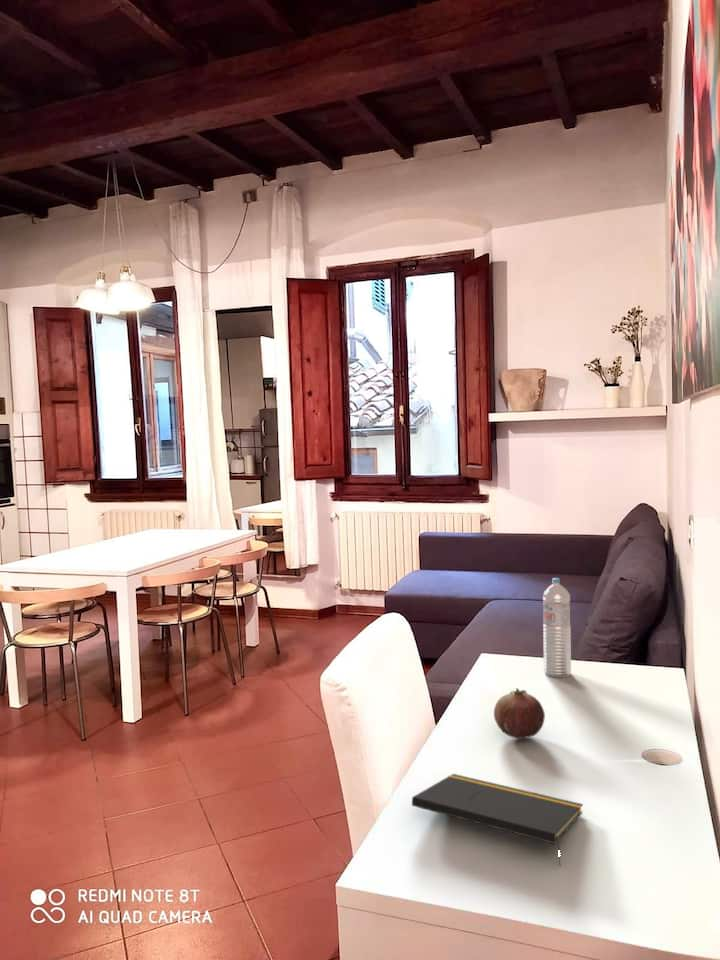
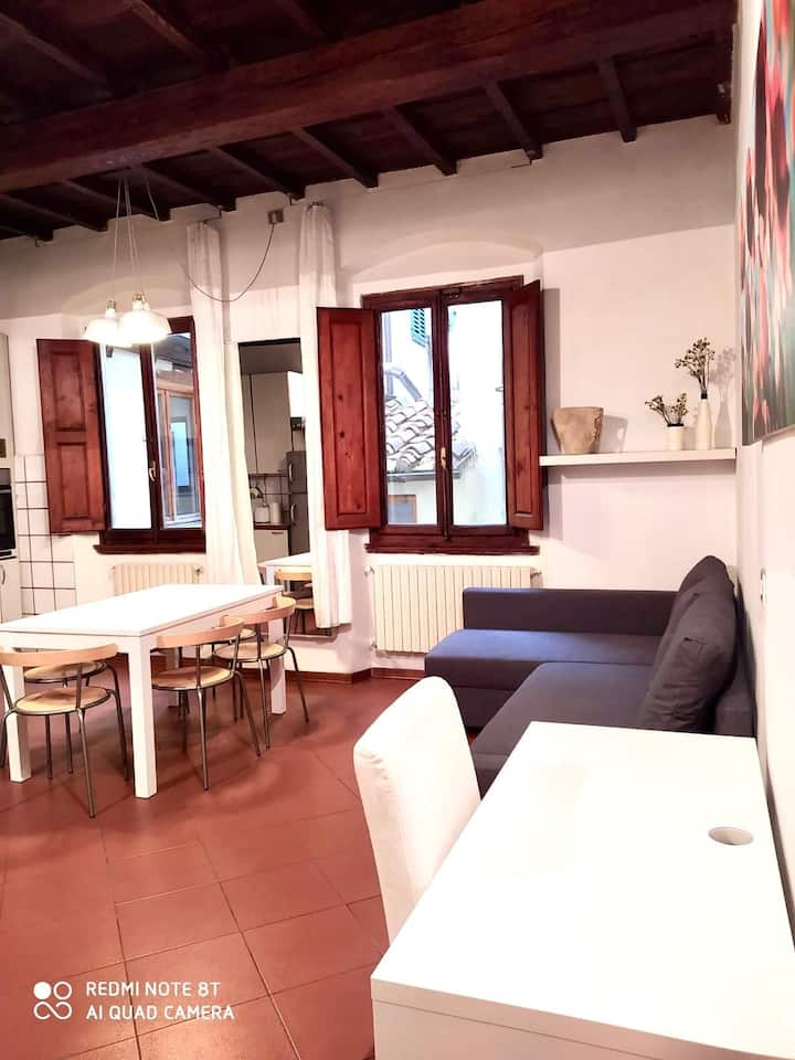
- fruit (519, 712)
- notepad (498, 805)
- water bottle (556, 626)
